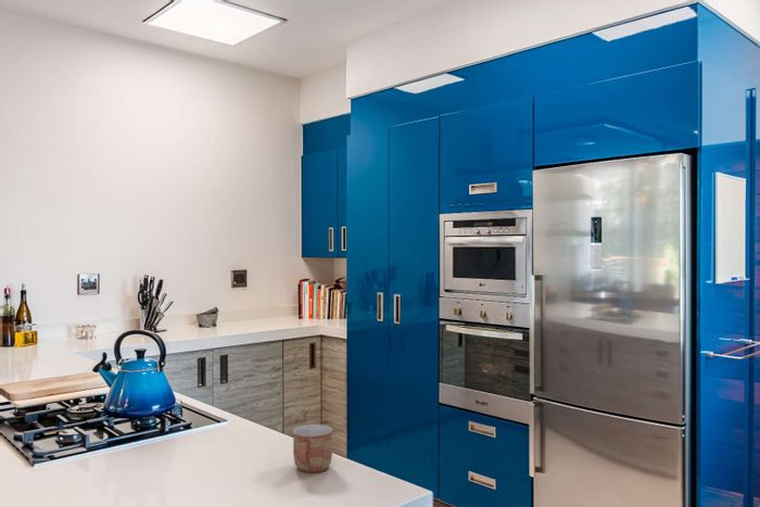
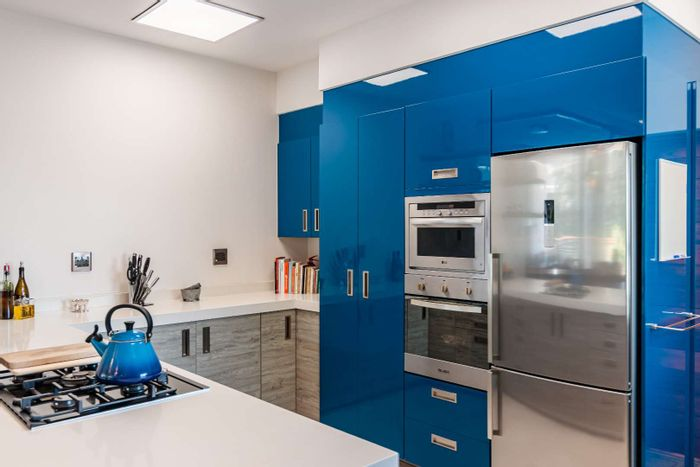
- mug (311, 449)
